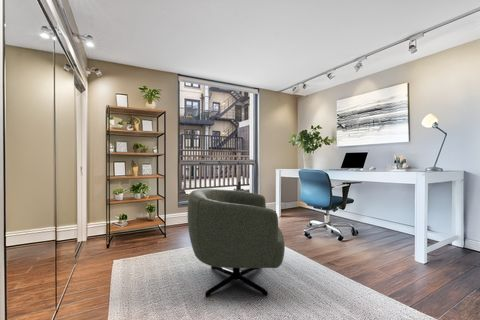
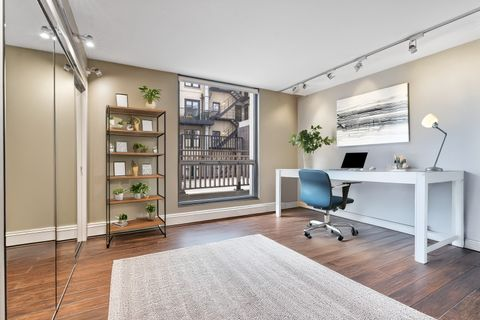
- armchair (235, 235)
